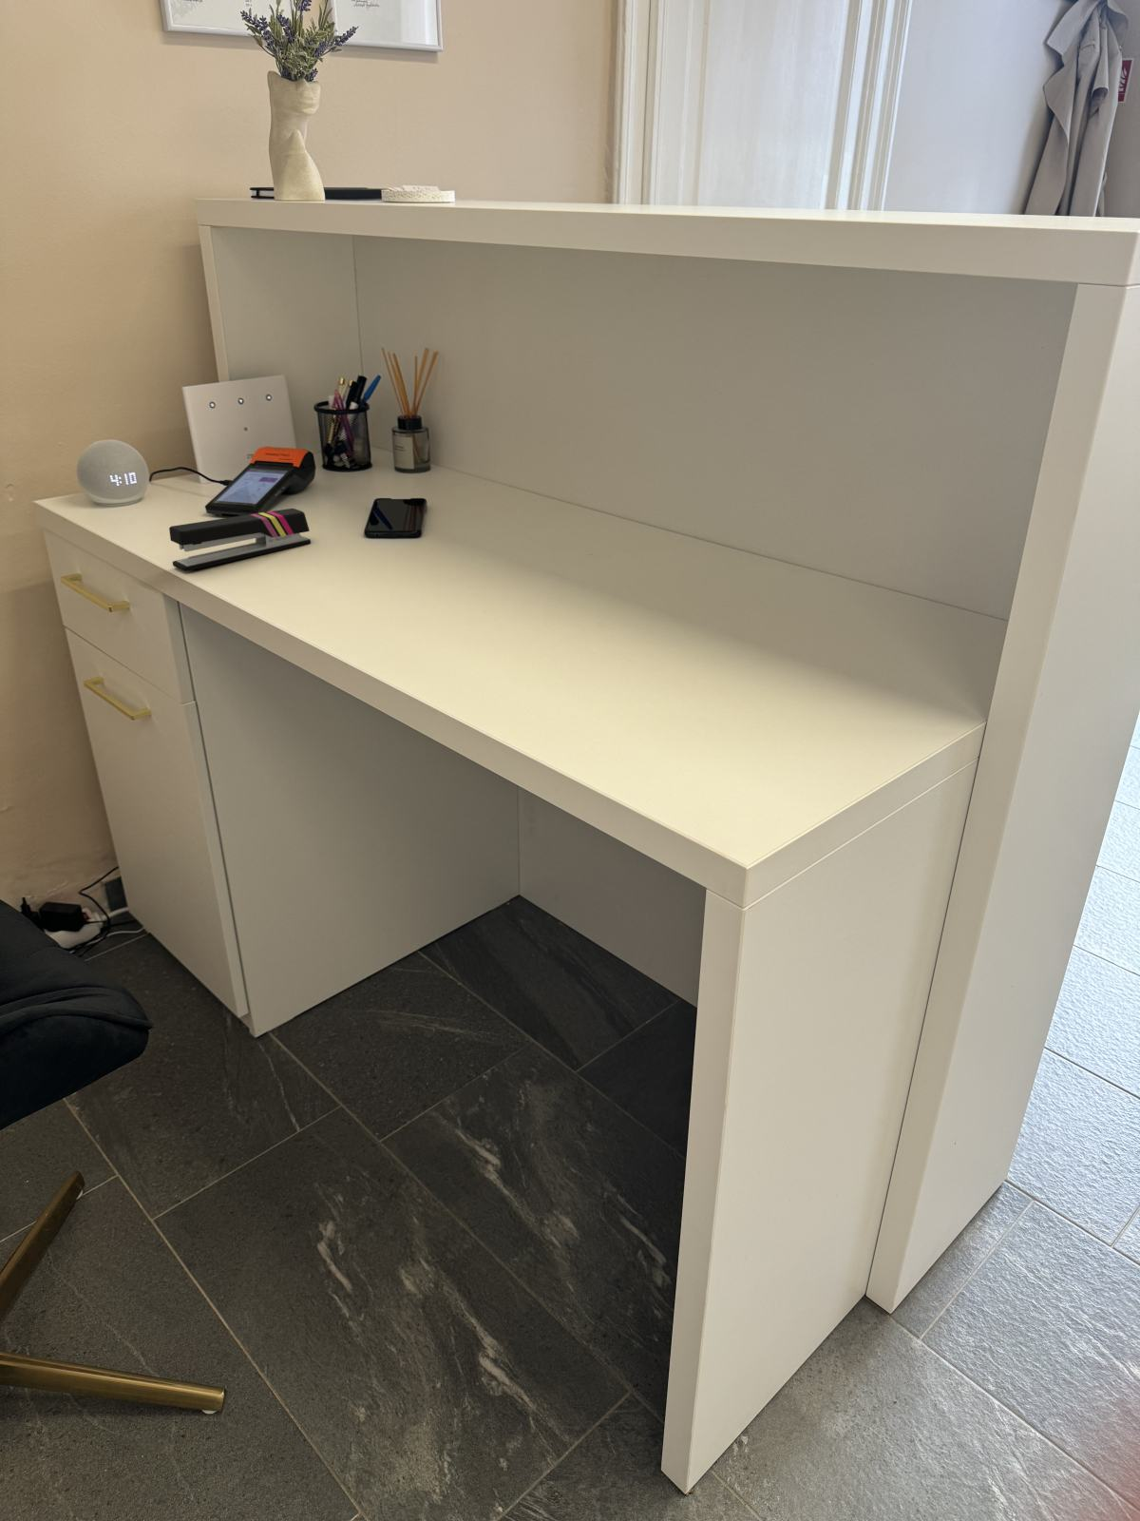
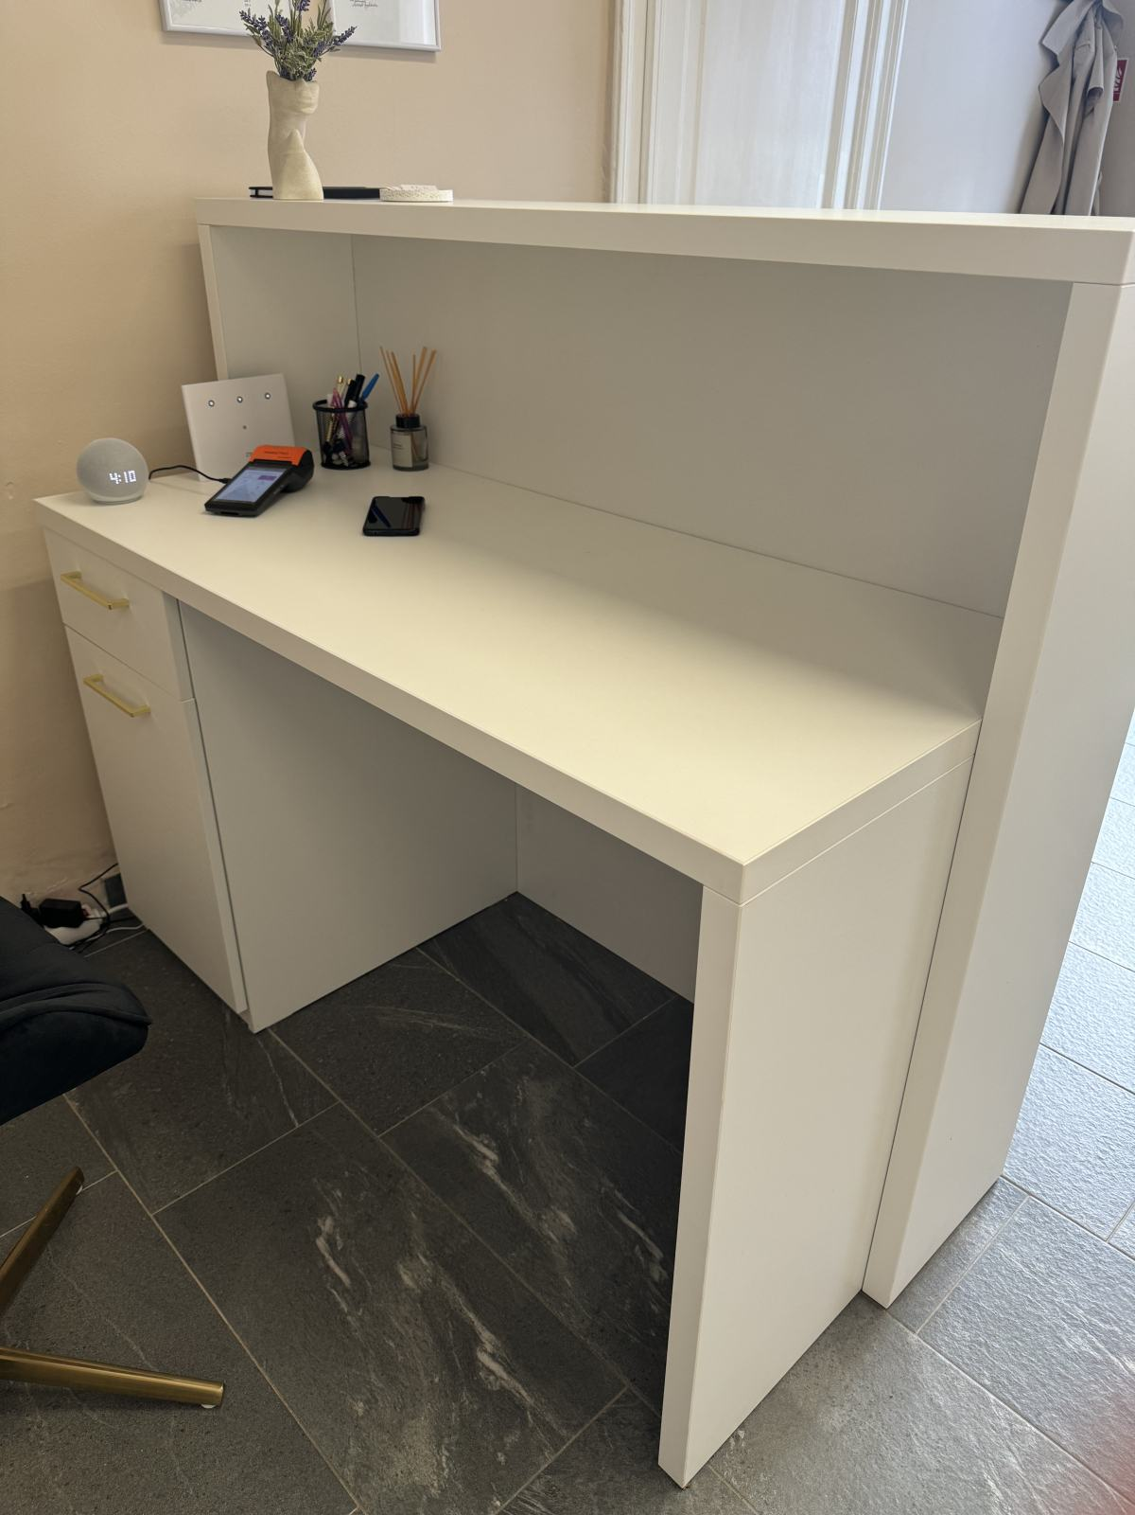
- stapler (242, 534)
